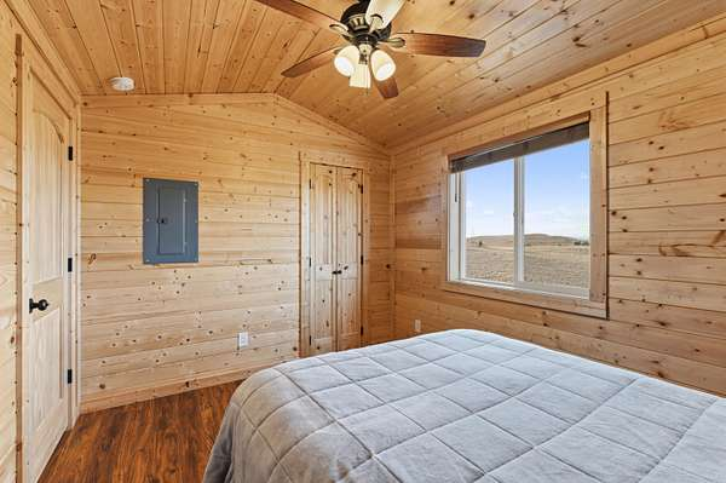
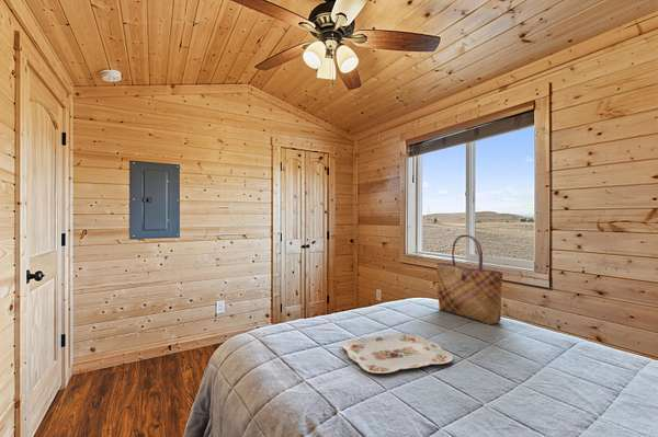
+ serving tray (395, 352)
+ tote bag (467, 275)
